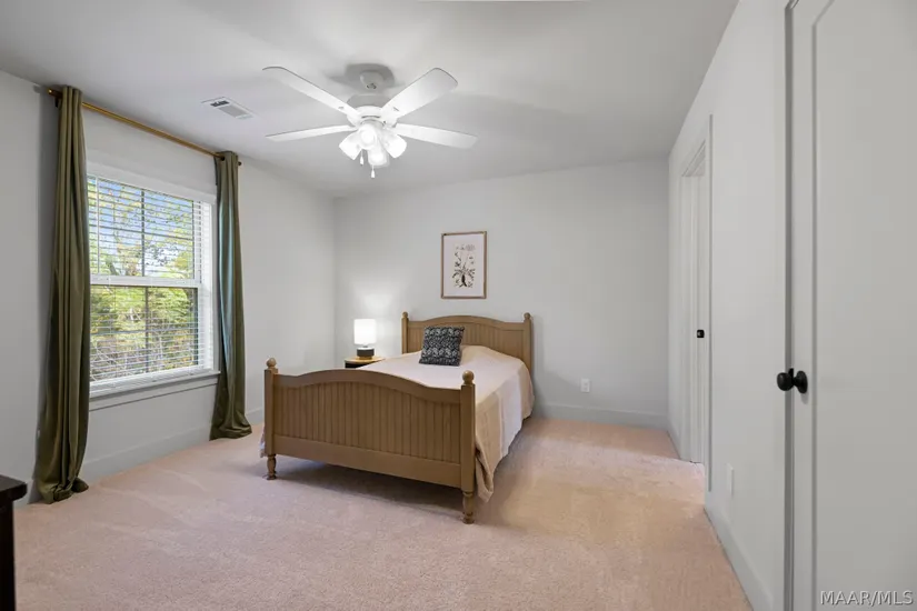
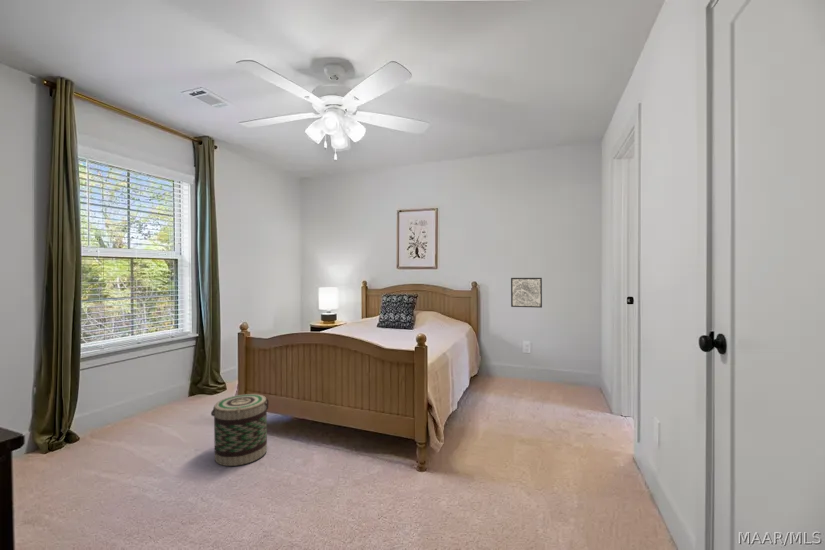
+ basket (241, 427)
+ wall art (526, 292)
